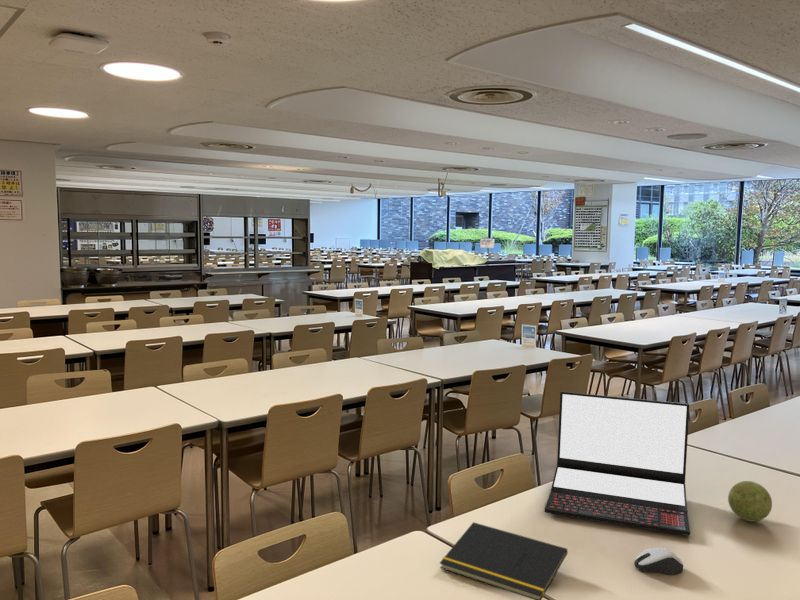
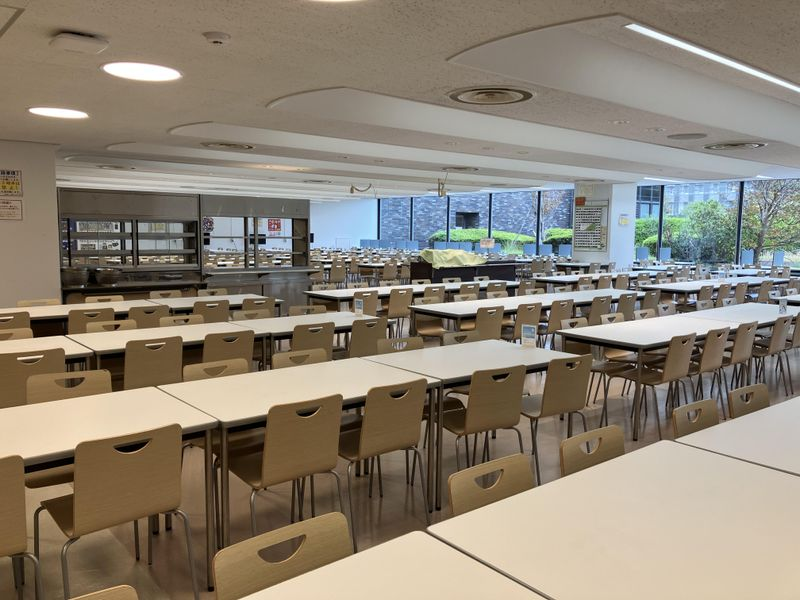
- notepad (503, 558)
- laptop (618, 457)
- computer mouse (659, 559)
- decorative ball (749, 501)
